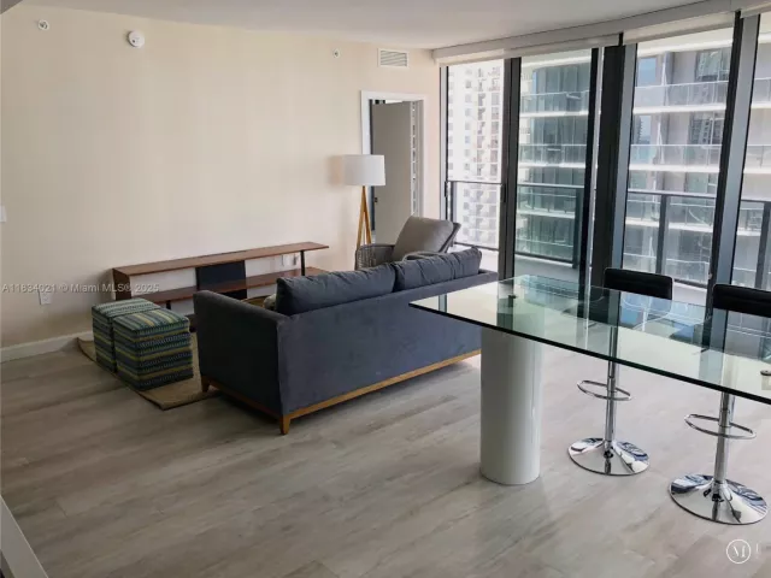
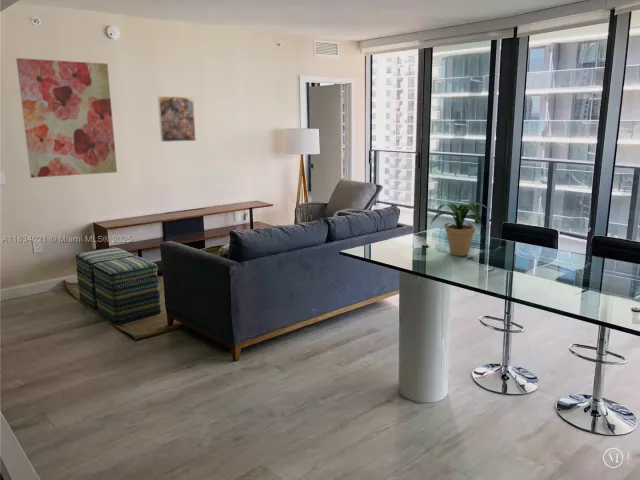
+ potted plant (460, 228)
+ wall art (70, 119)
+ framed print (177, 119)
